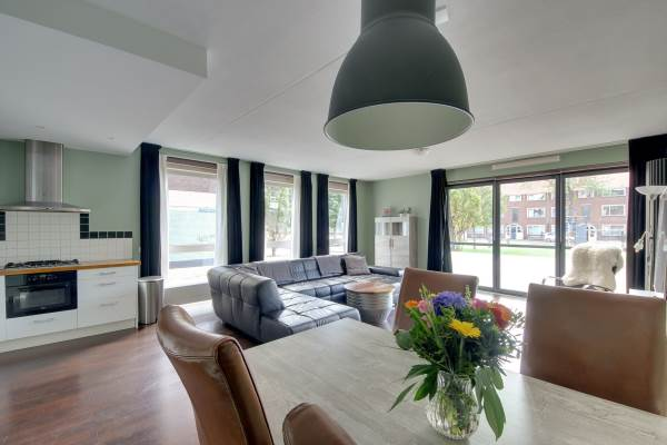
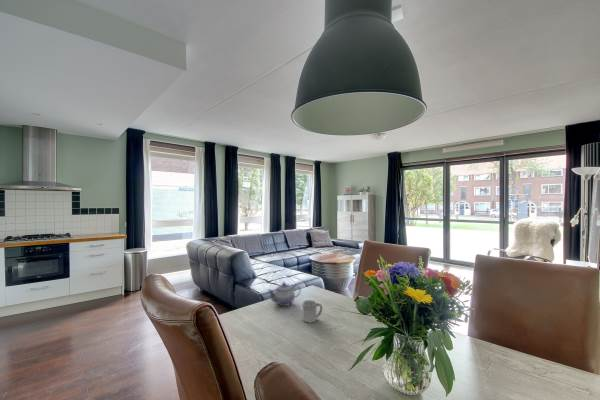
+ cup (312, 310)
+ teapot (284, 292)
